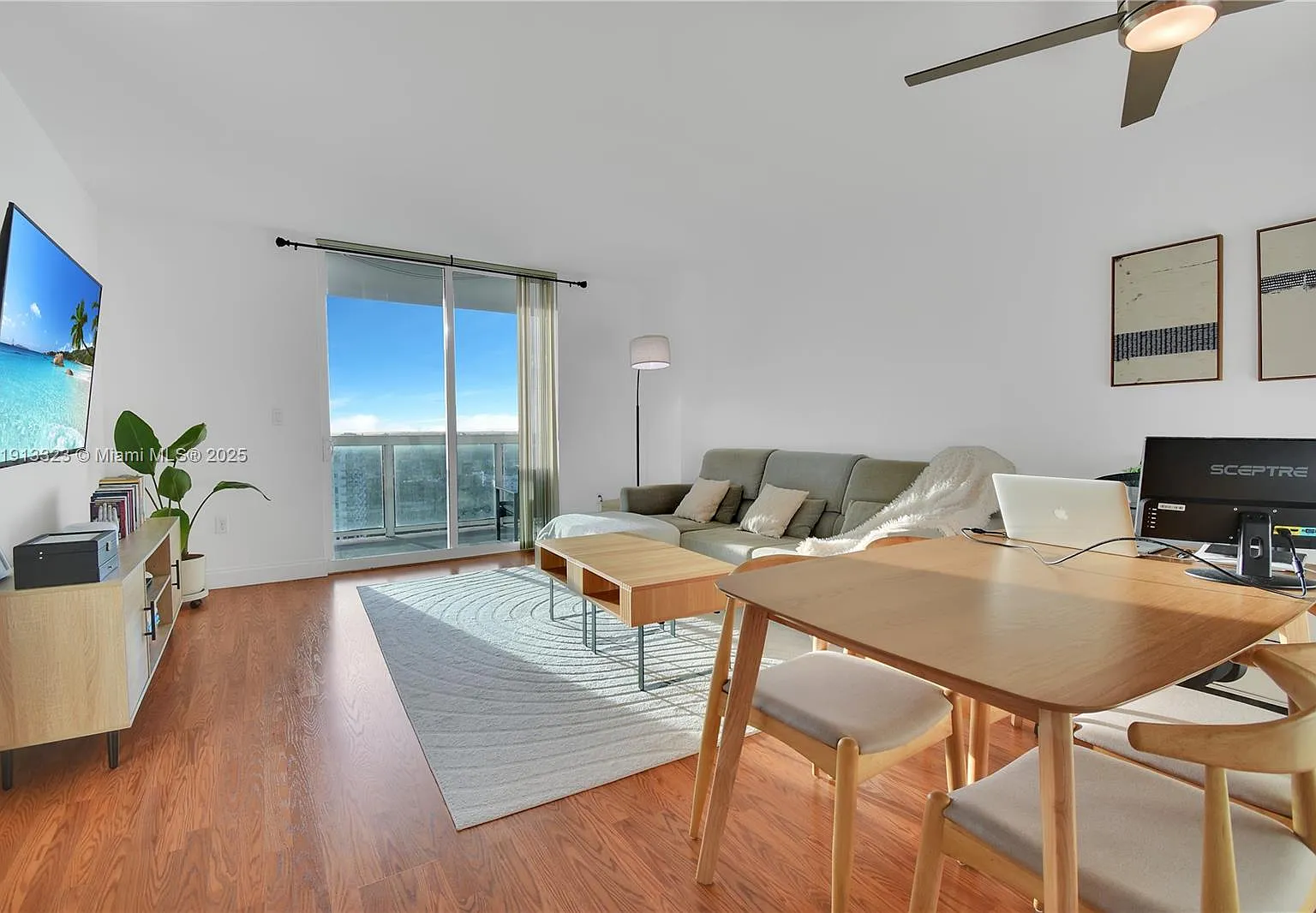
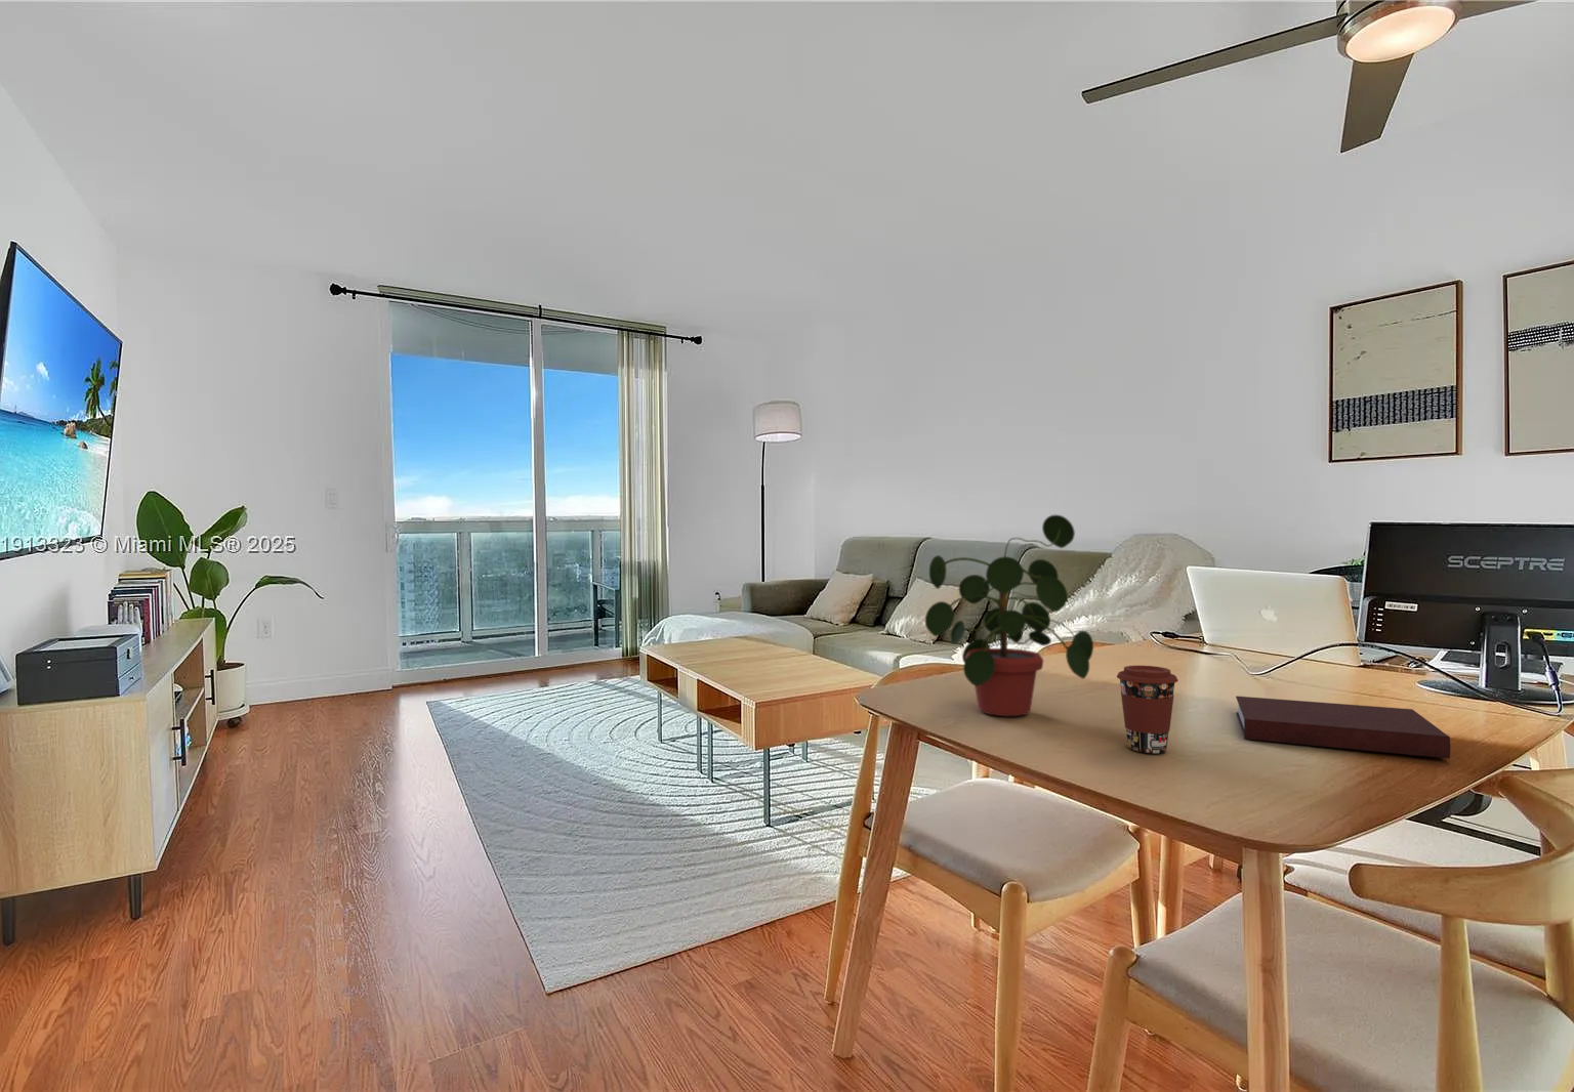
+ notebook (1330, 724)
+ potted plant (1012, 612)
+ coffee cup (1147, 708)
